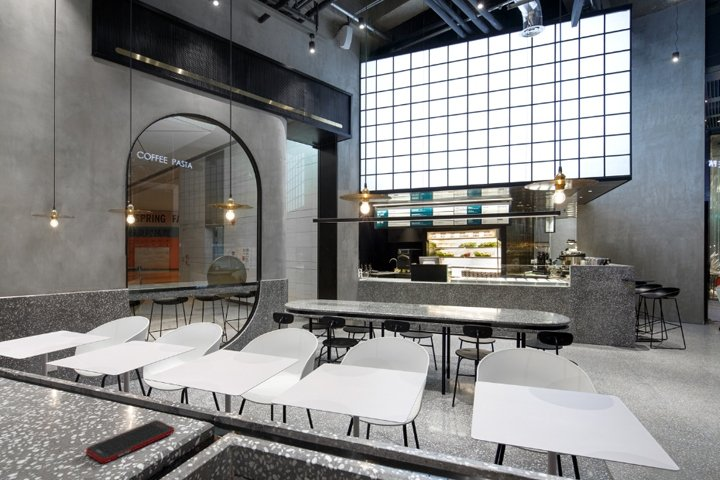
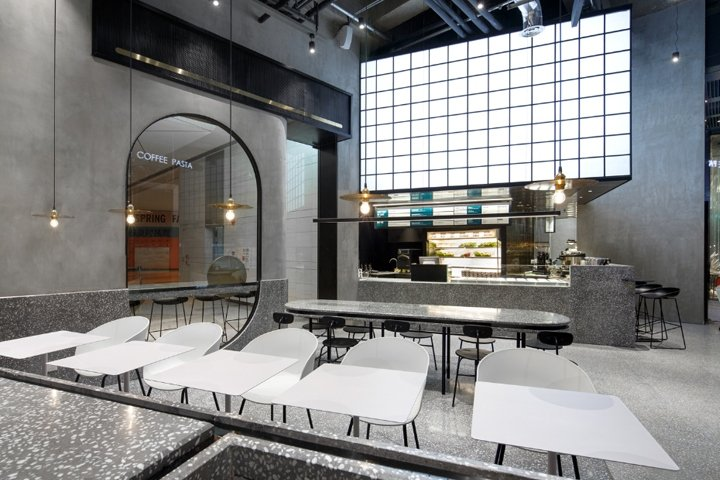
- cell phone (132, 440)
